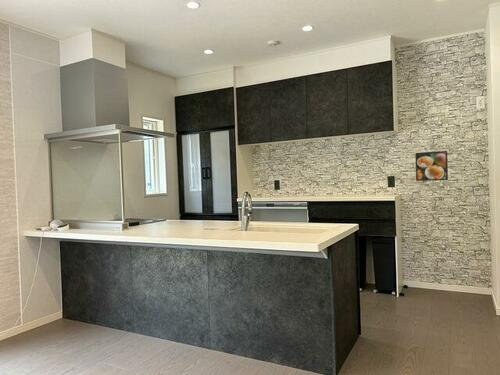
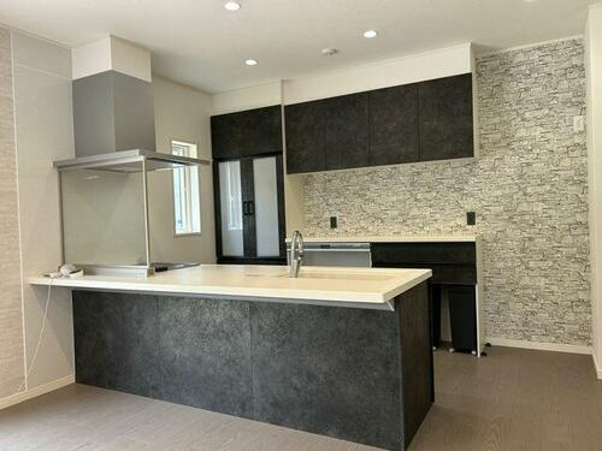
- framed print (431, 166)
